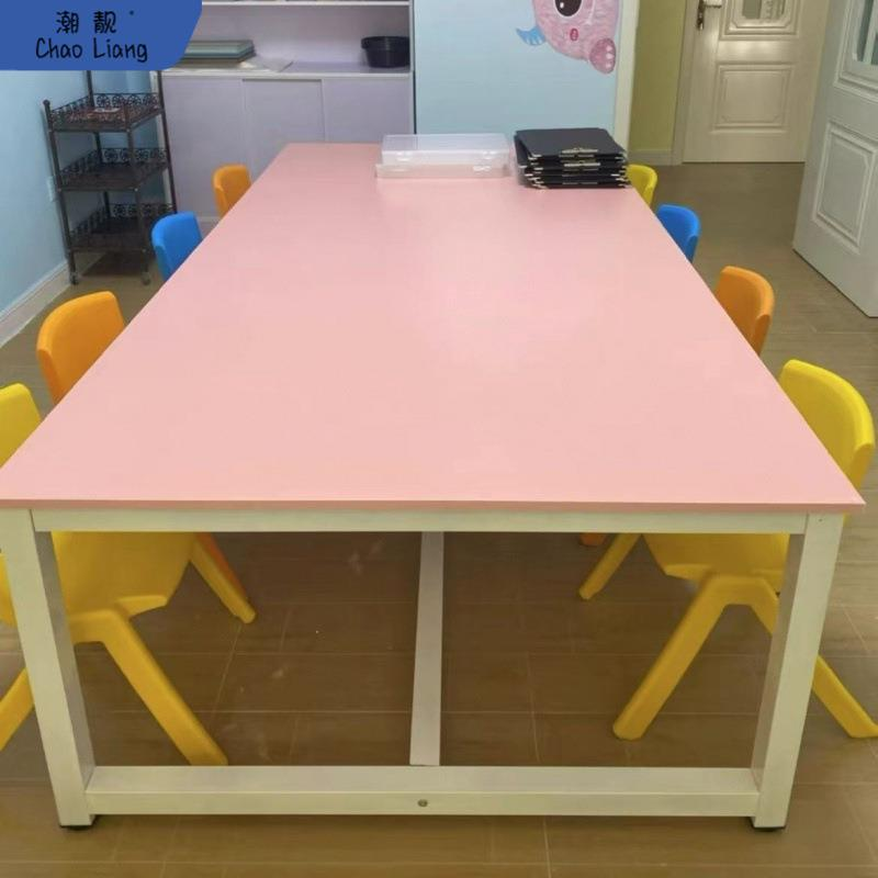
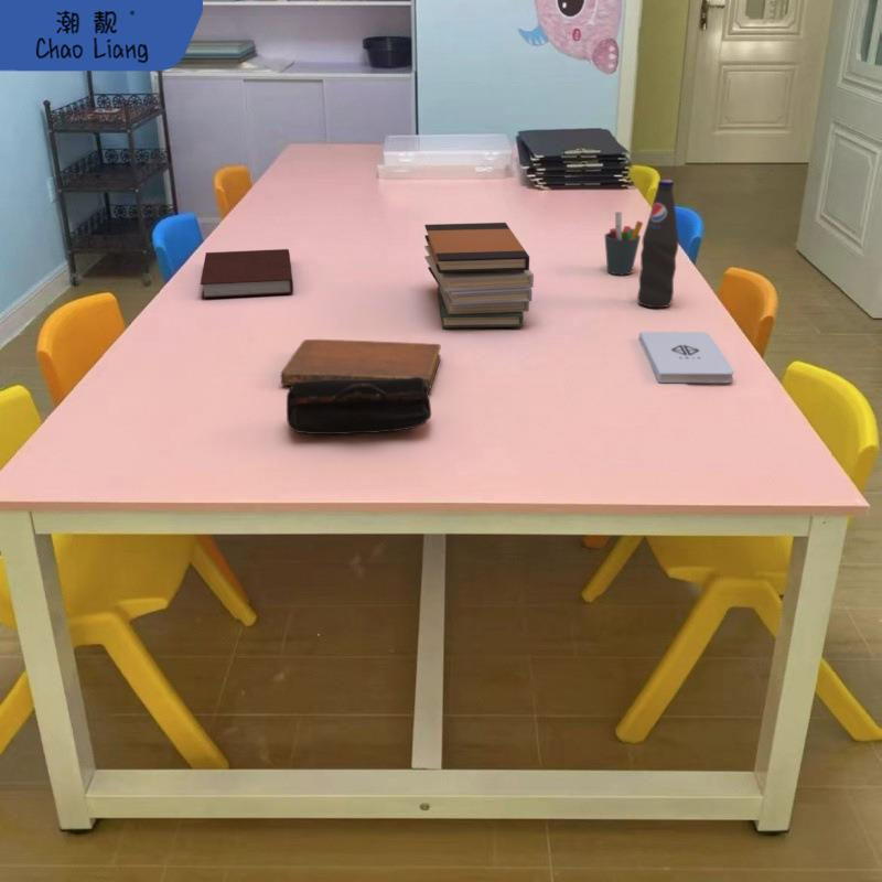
+ notepad (685, 355)
+ pencil case (357, 401)
+ notebook (364, 364)
+ book stack (475, 273)
+ bottle (659, 243)
+ notebook (247, 271)
+ pen holder (622, 244)
